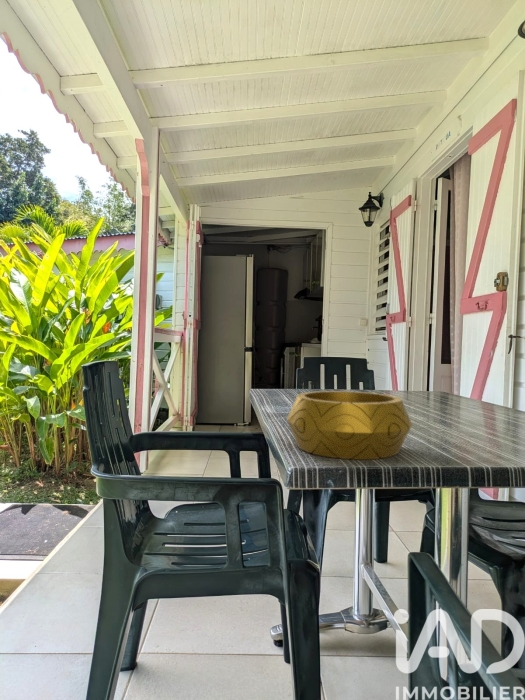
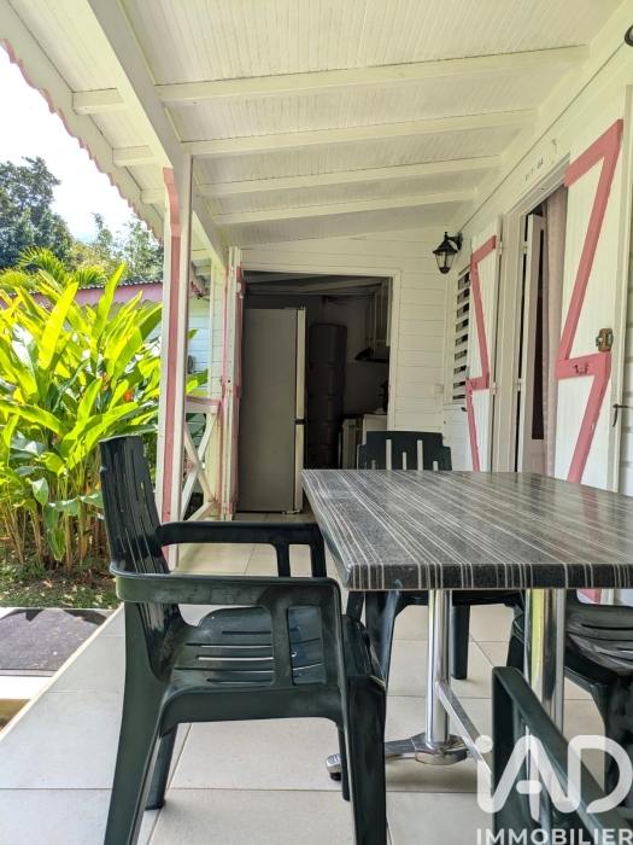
- decorative bowl (348, 421)
